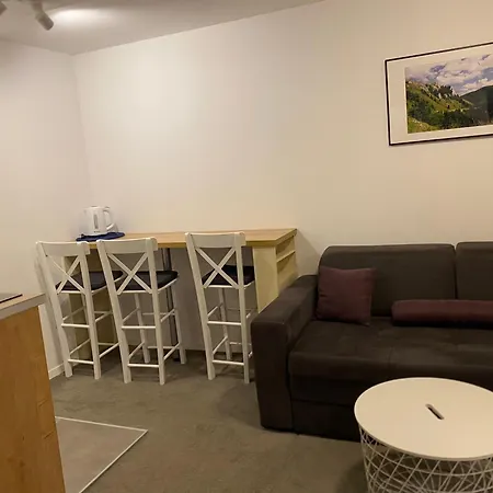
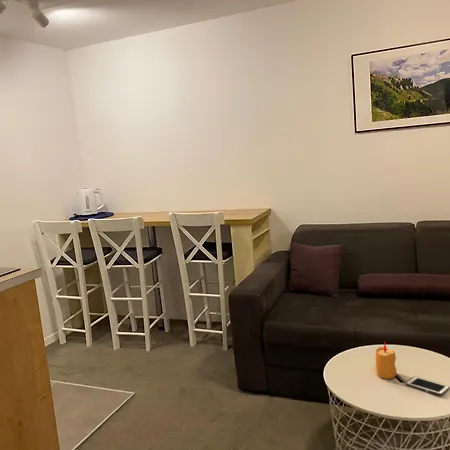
+ candle (385, 358)
+ cell phone (427, 385)
